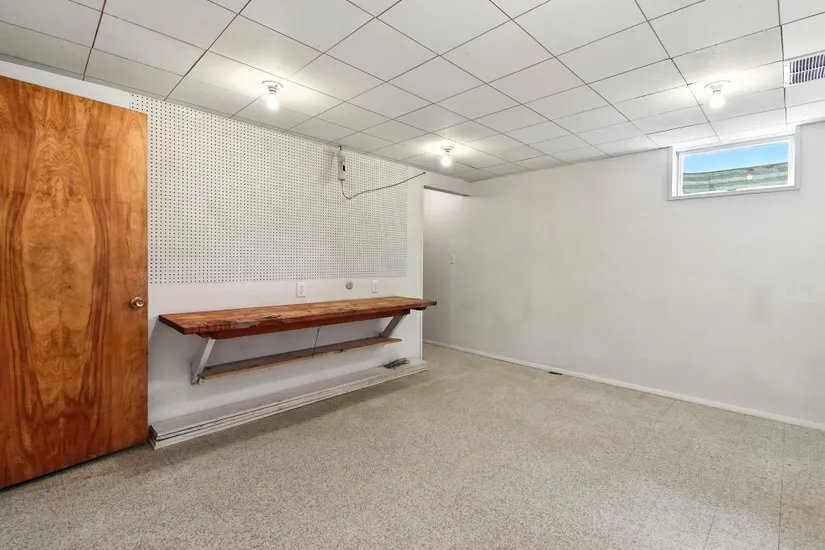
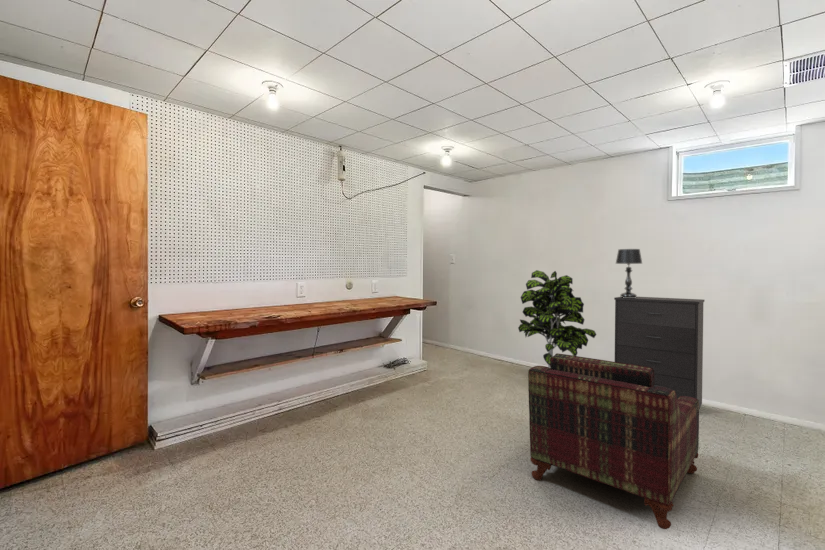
+ armchair (612, 413)
+ table lamp (628, 273)
+ dresser (657, 349)
+ indoor plant (554, 326)
